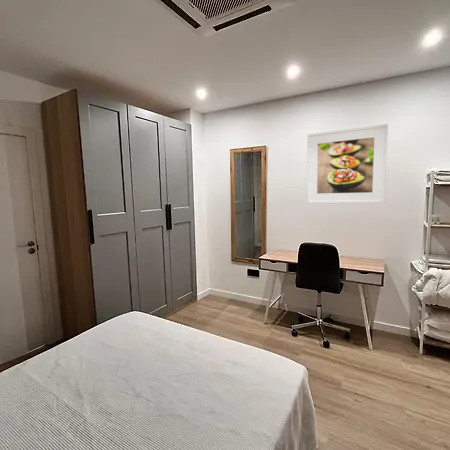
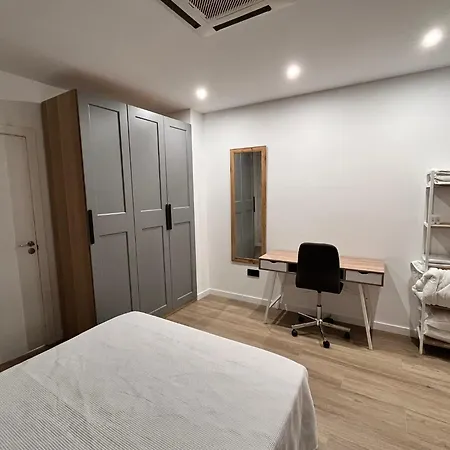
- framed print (344, 167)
